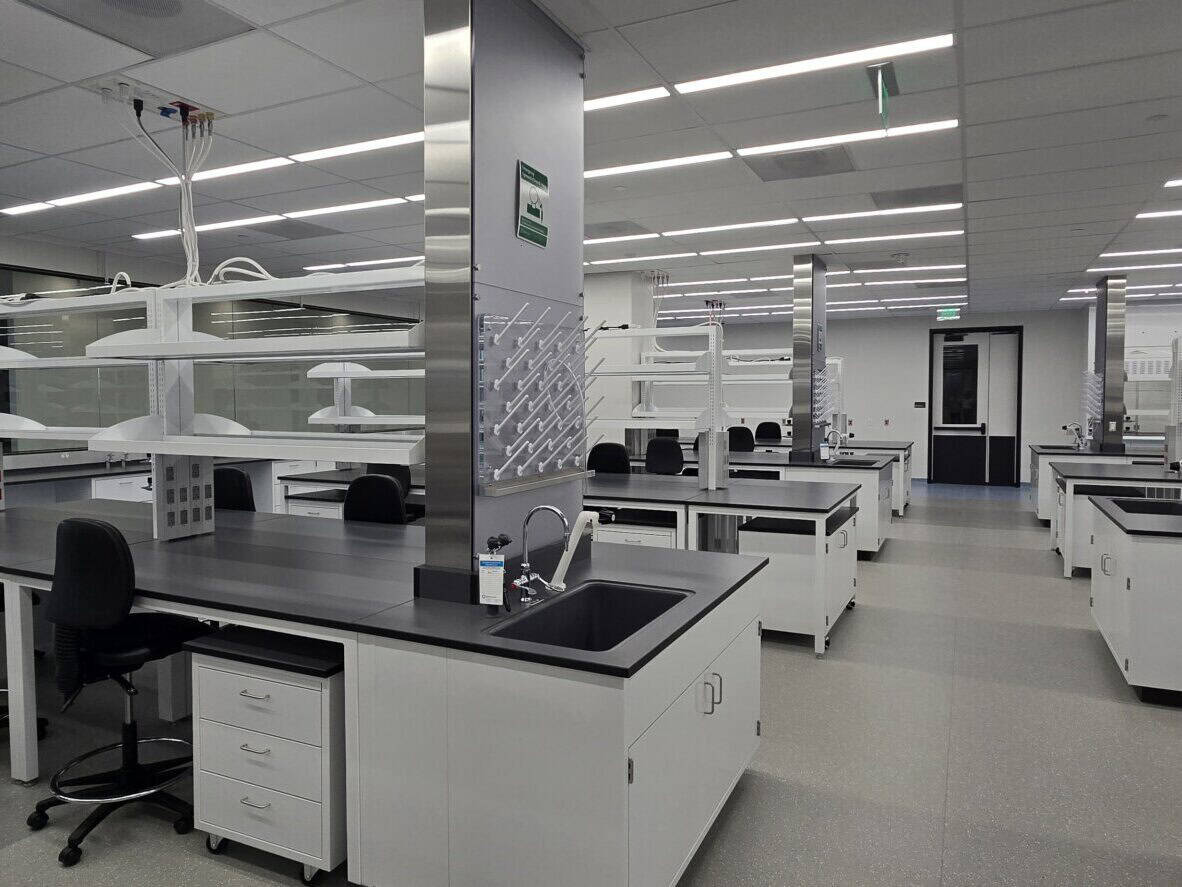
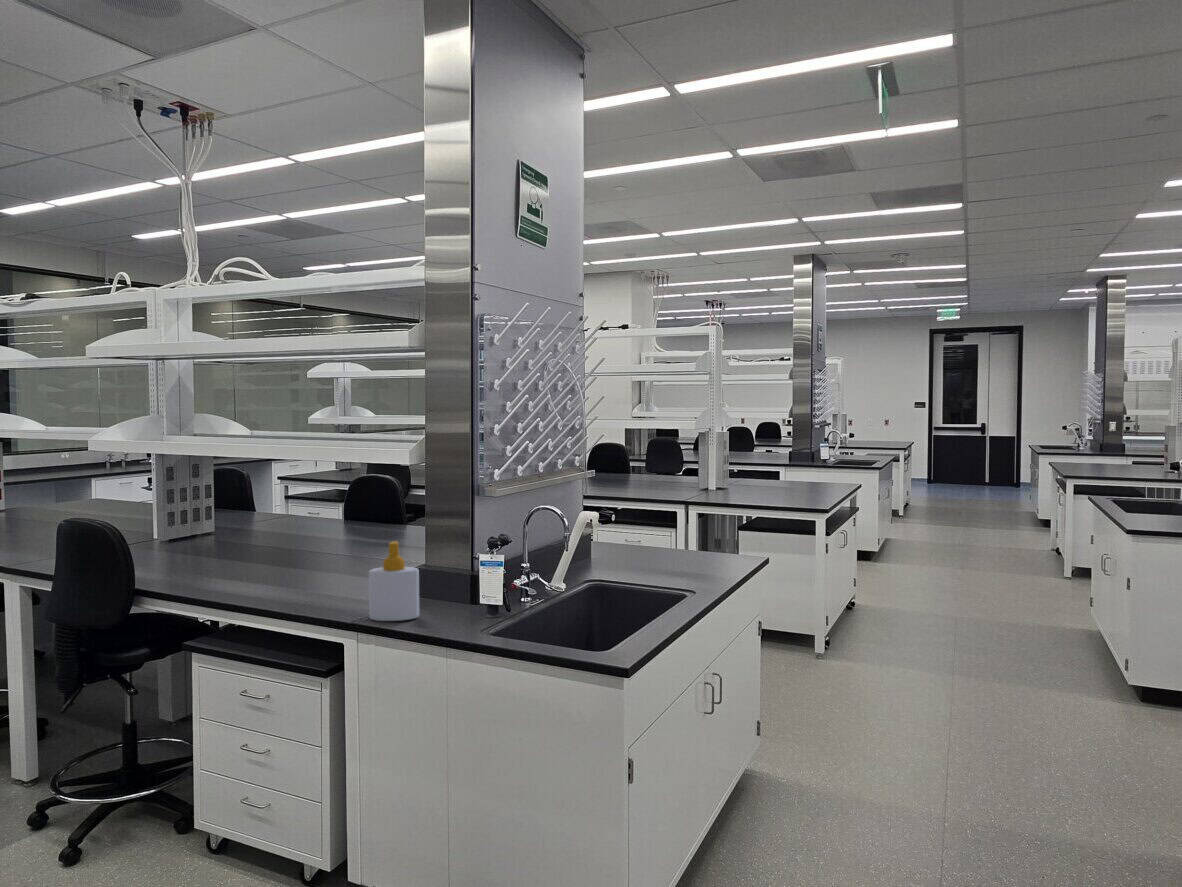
+ soap bottle (394, 580)
